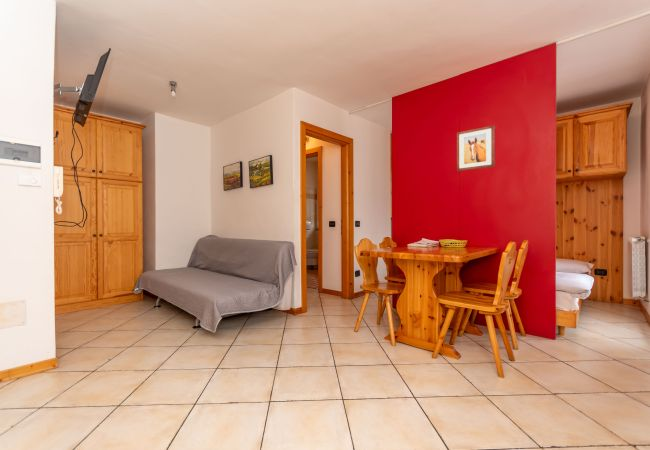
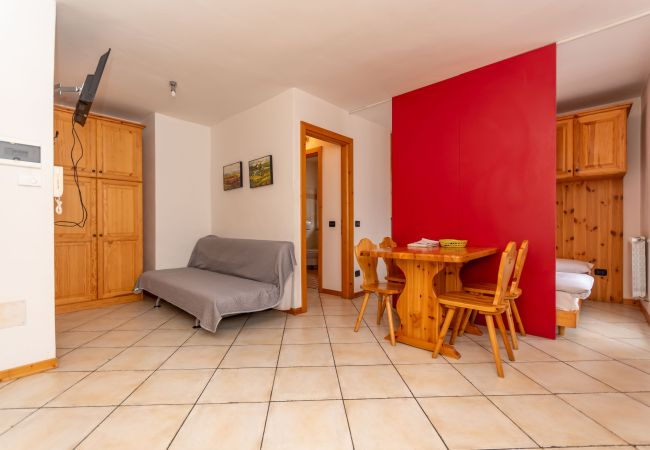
- wall art (475, 149)
